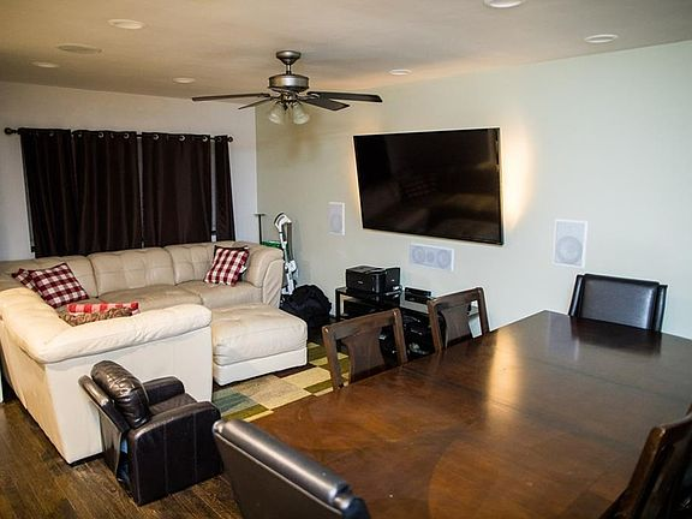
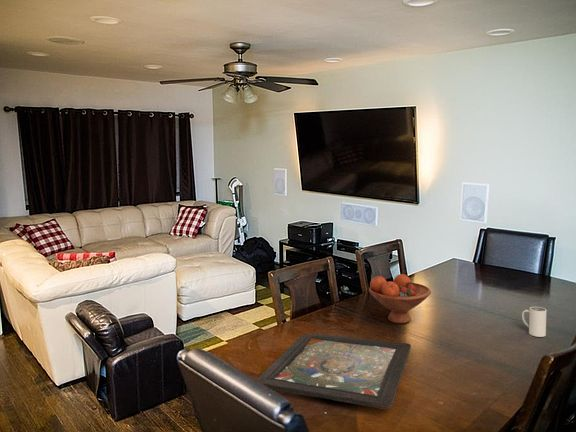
+ fruit bowl (399, 298)
+ mug (533, 320)
+ board game (339, 363)
